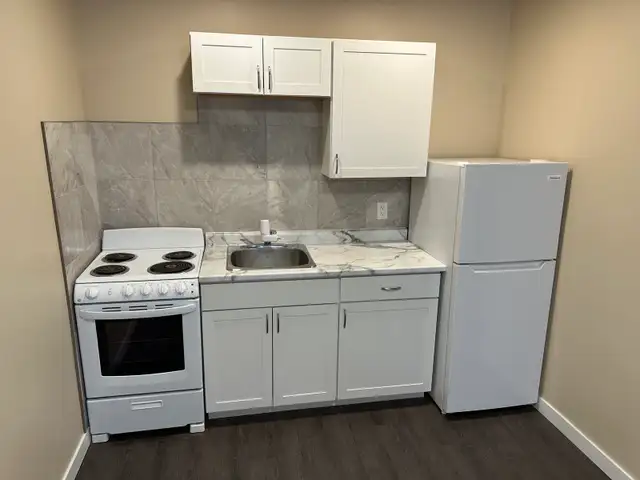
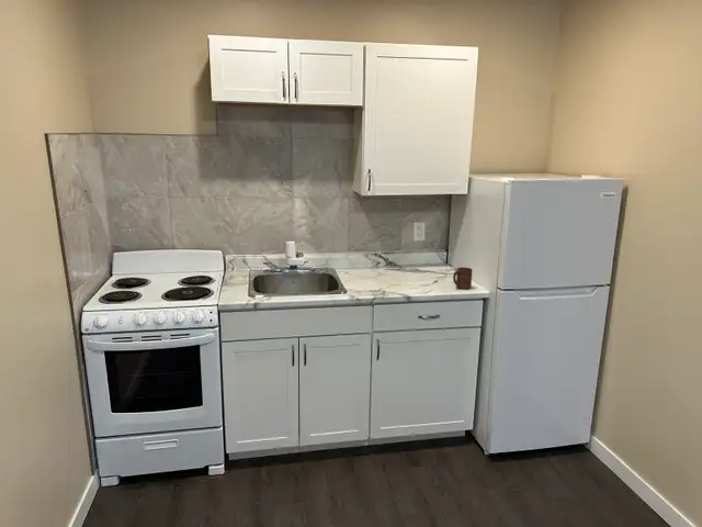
+ cup (463, 278)
